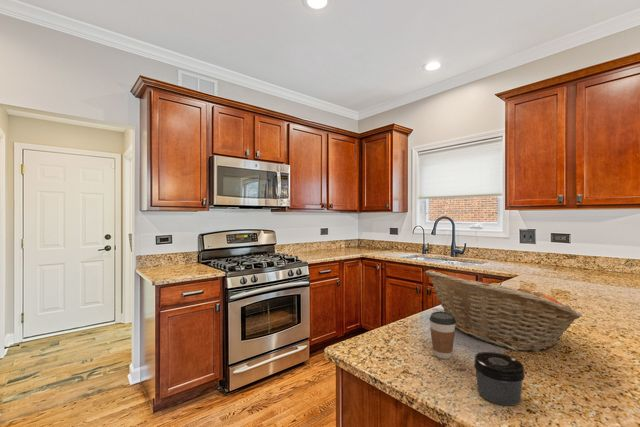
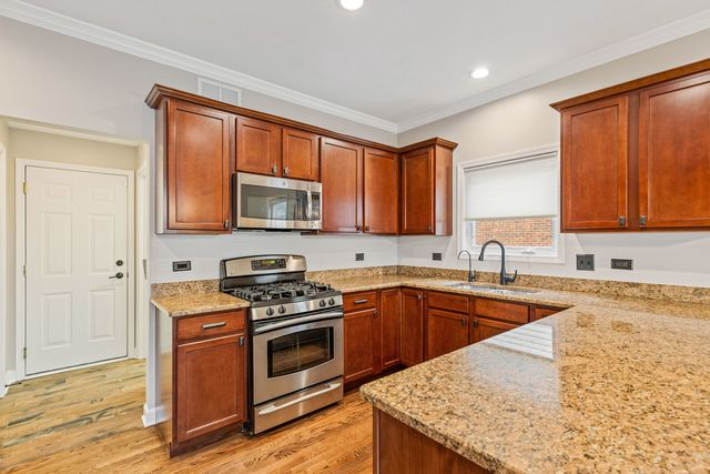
- jar (498, 378)
- coffee cup (442, 335)
- fruit basket (492, 302)
